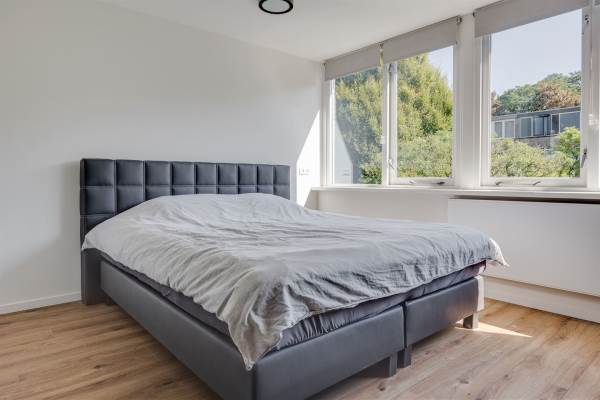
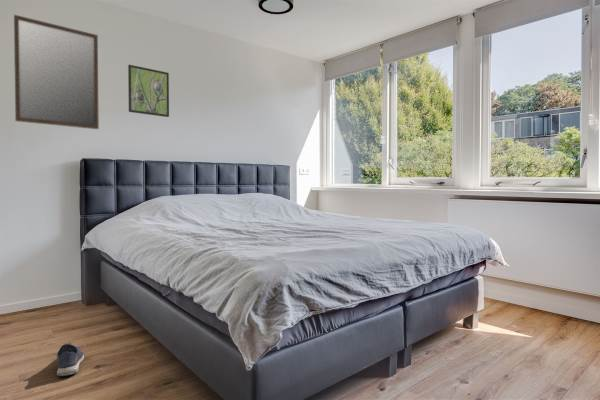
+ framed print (149, 91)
+ shoe (70, 353)
+ home mirror (58, 75)
